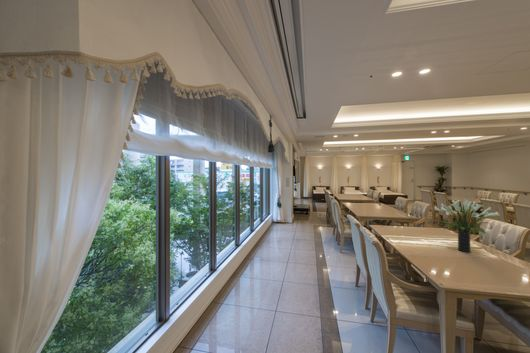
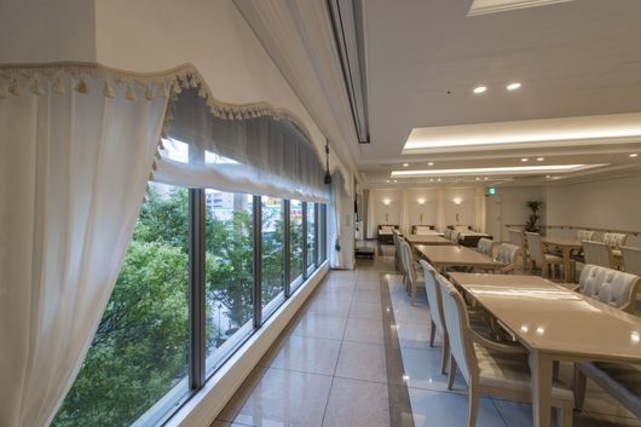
- flower arrangement (465, 224)
